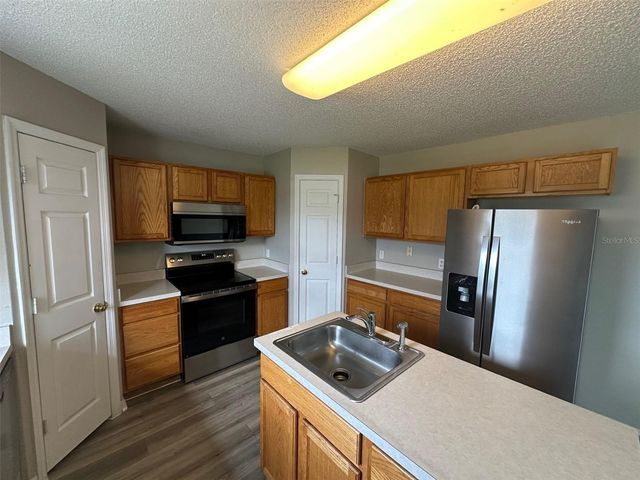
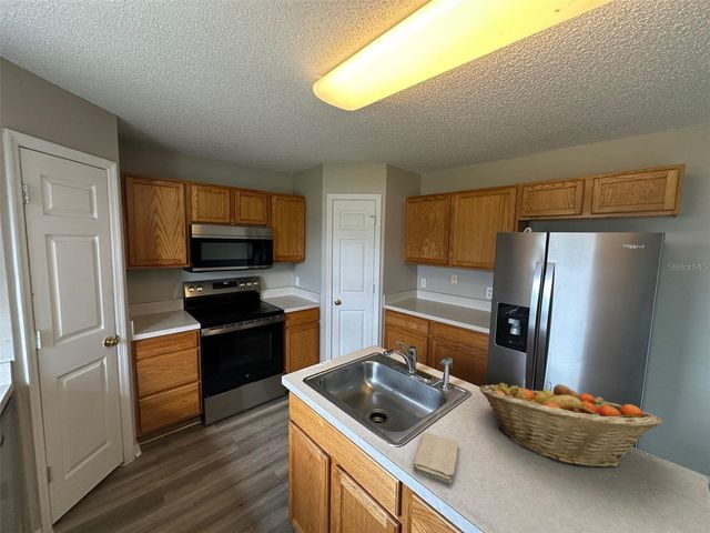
+ washcloth (436, 454)
+ fruit basket (557, 412)
